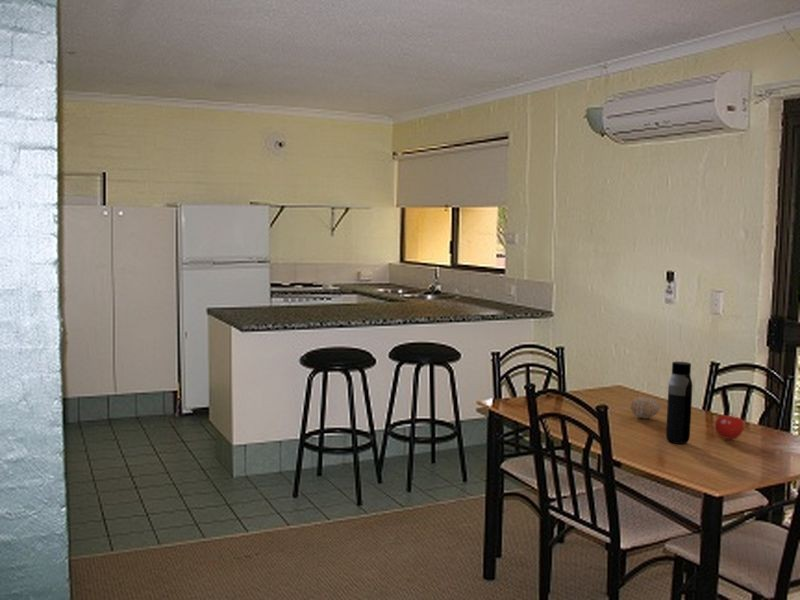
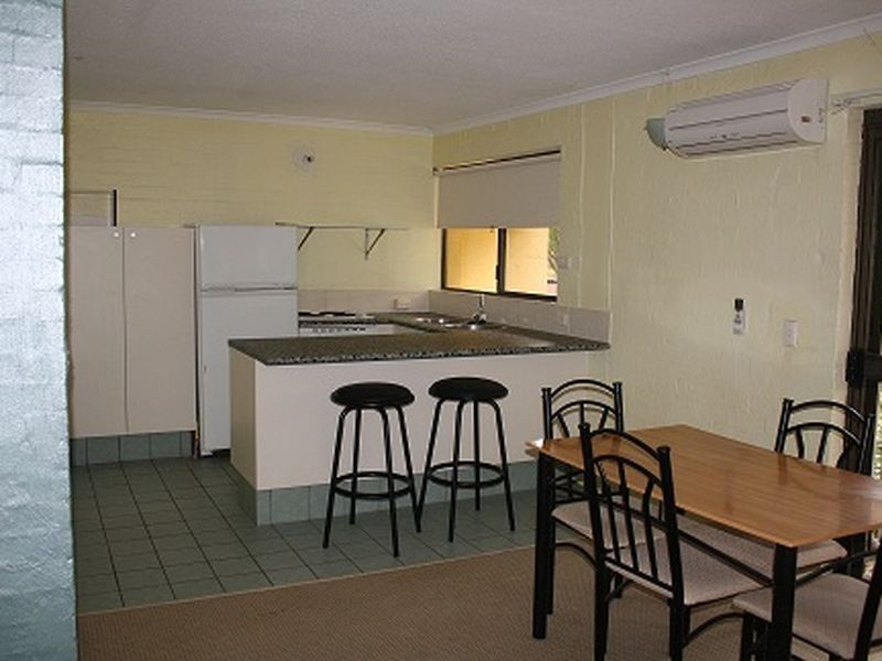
- fruit (644, 408)
- fruit (729, 425)
- water bottle (679, 402)
